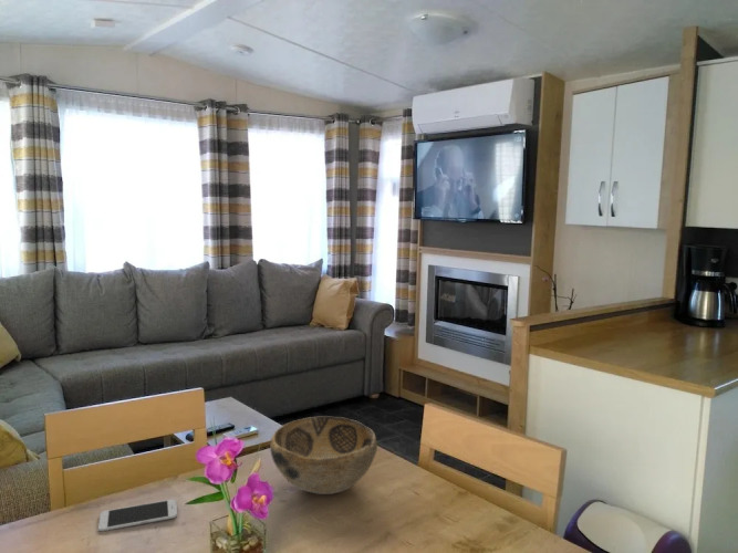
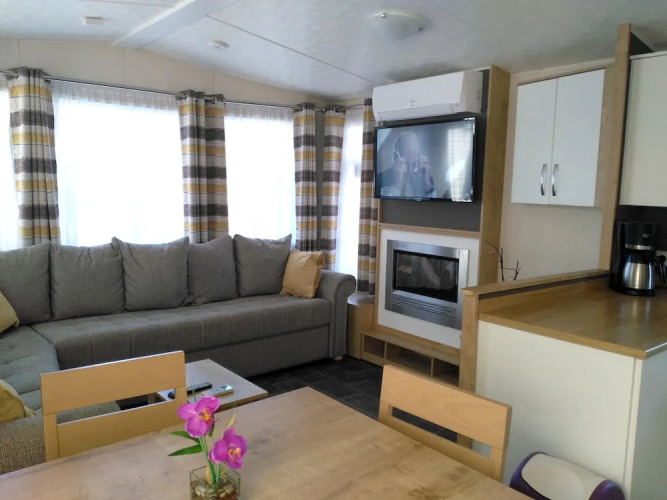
- smartphone (138, 514)
- decorative bowl (323, 460)
